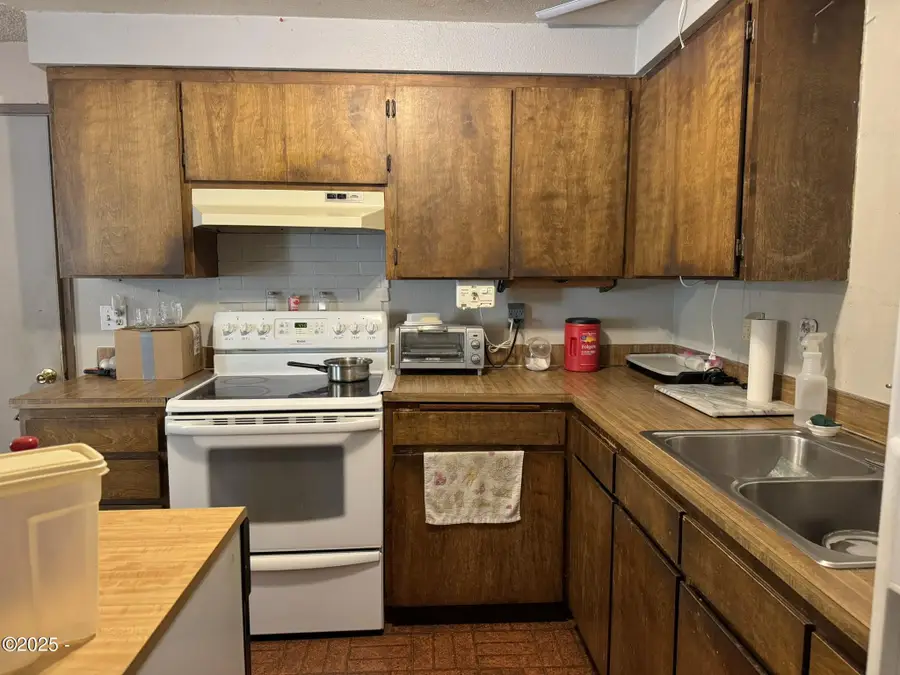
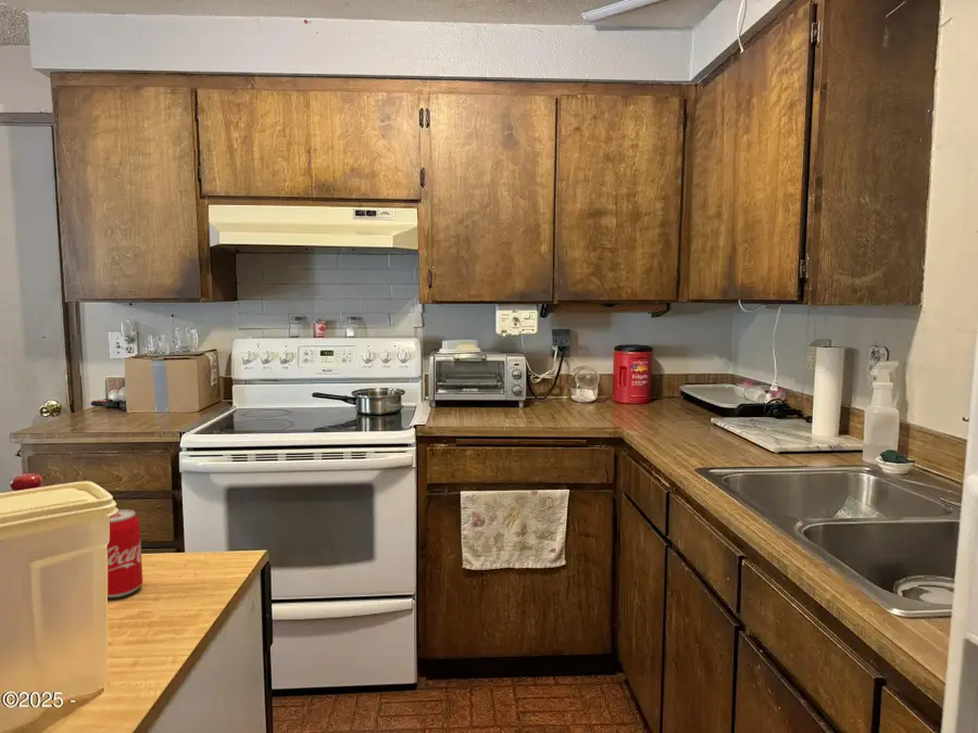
+ beverage can (117, 553)
